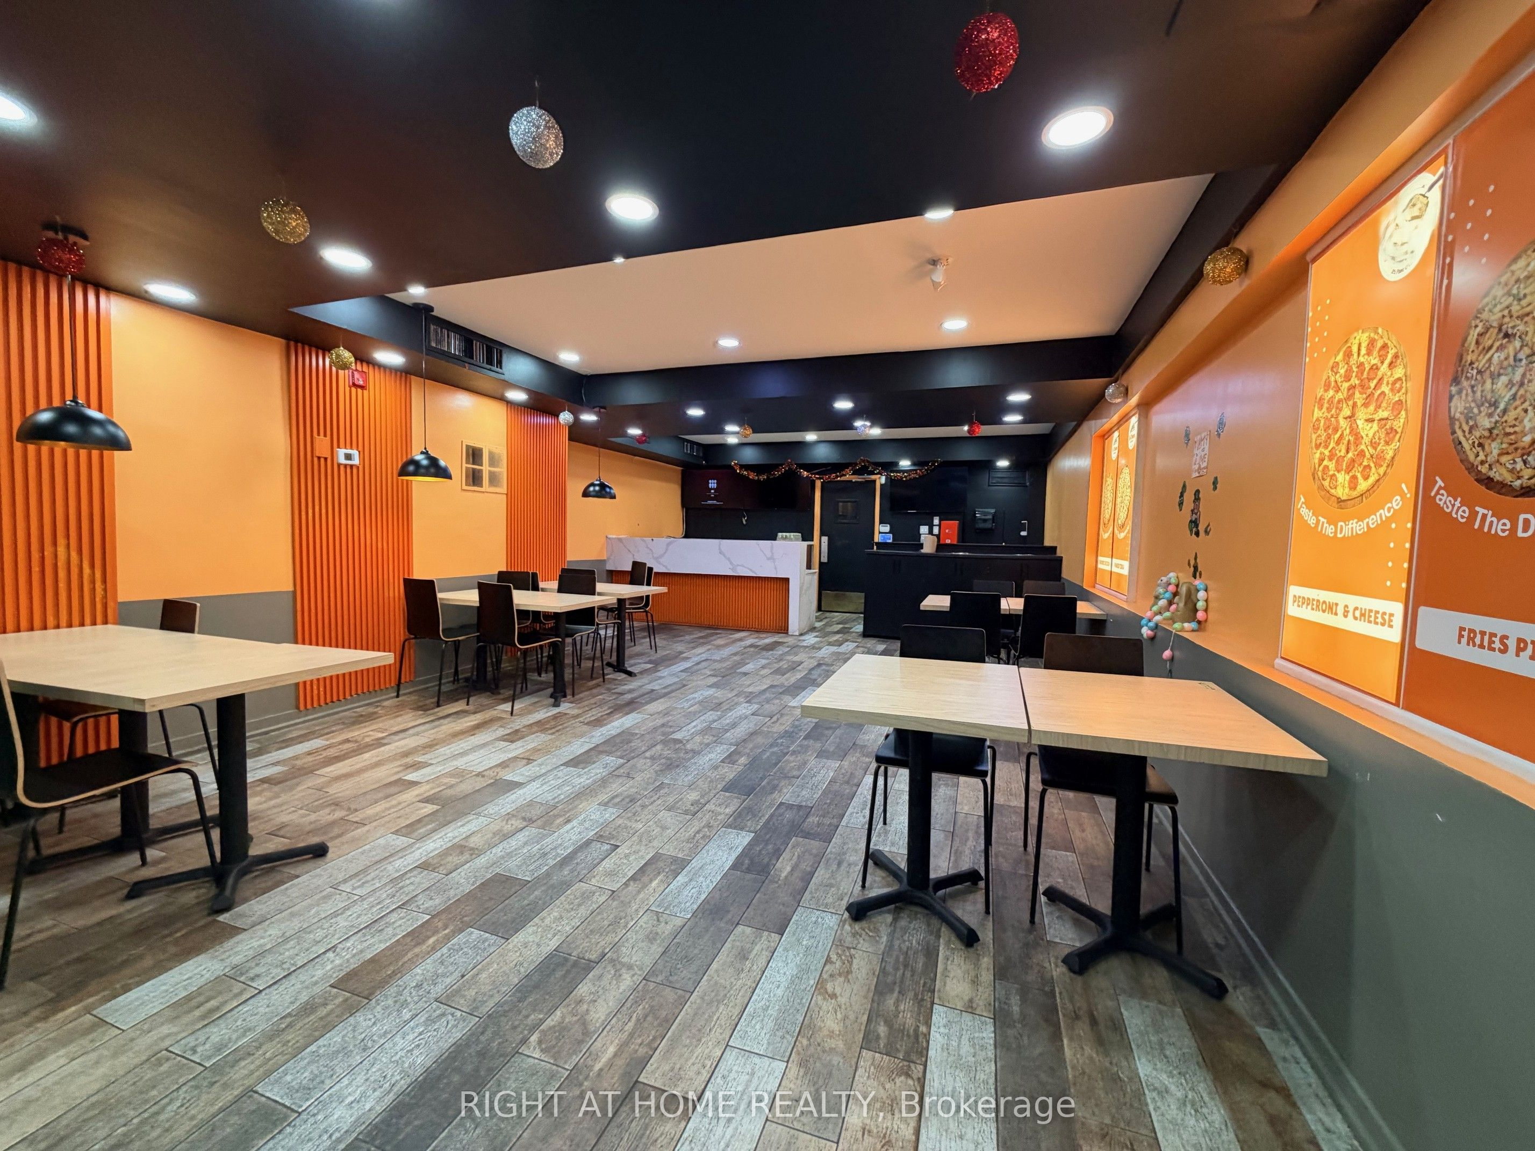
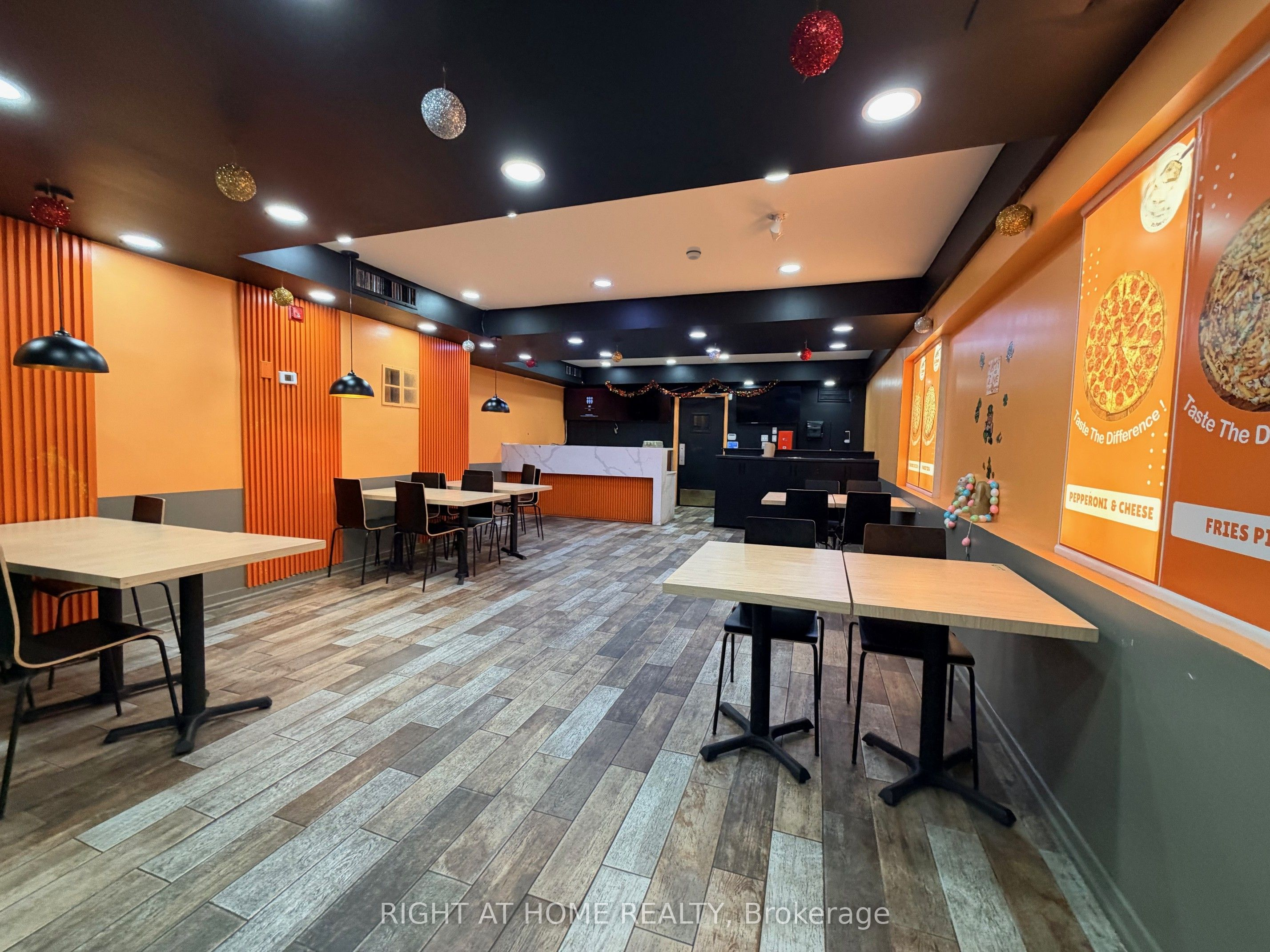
+ smoke detector (693, 253)
